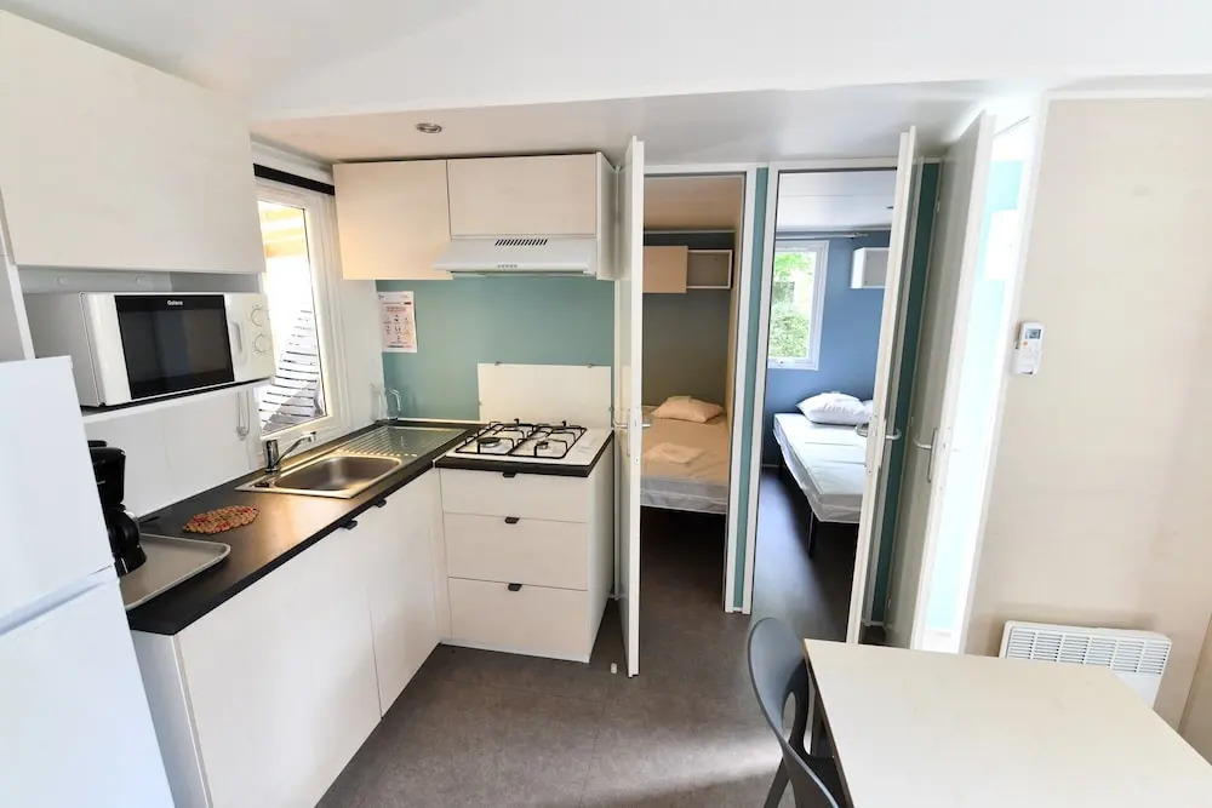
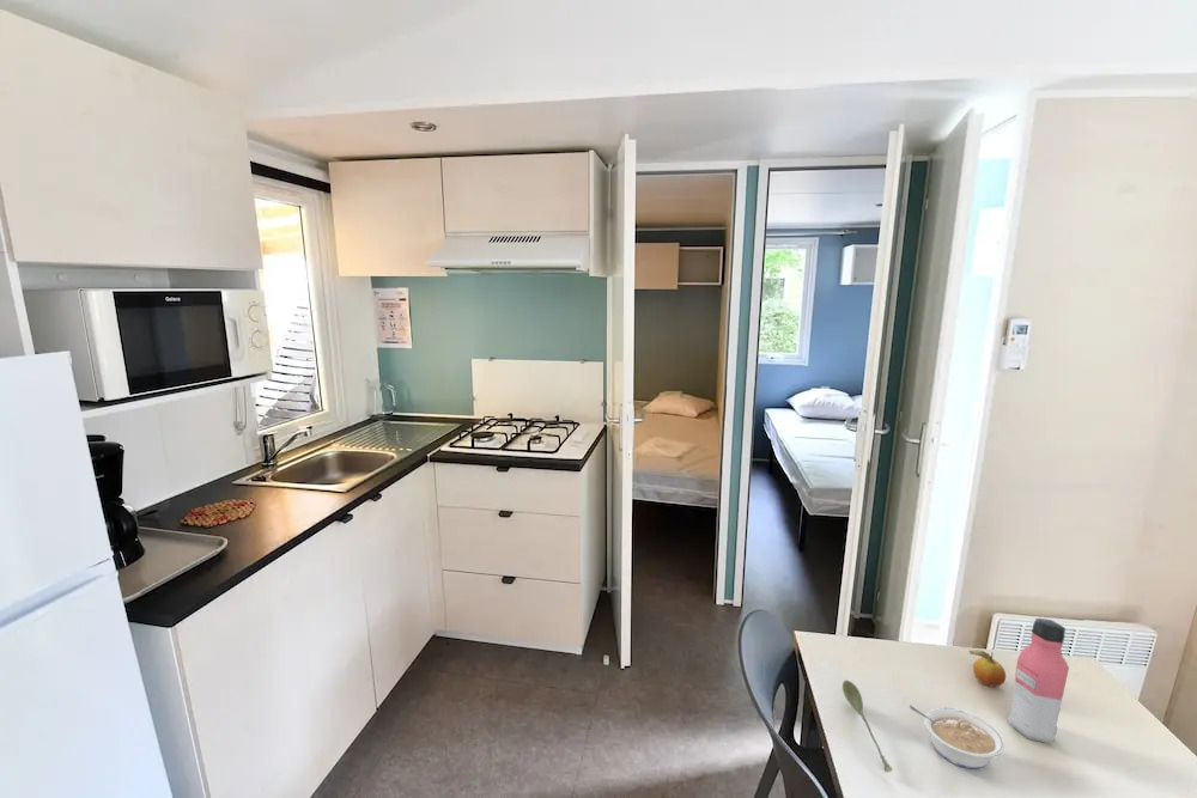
+ water bottle (1040, 677)
+ fruit (984, 662)
+ legume (959, 738)
+ soupspoon (865, 720)
